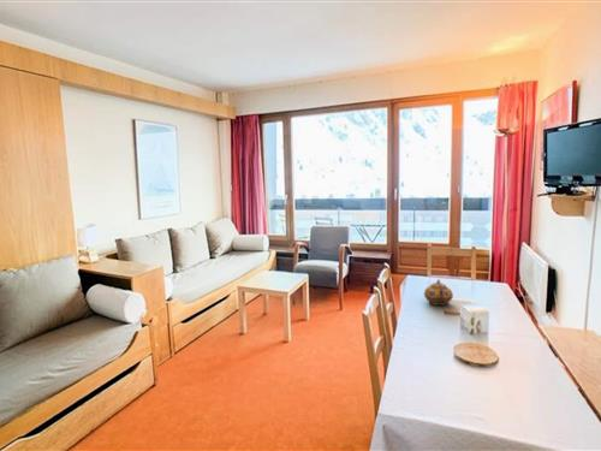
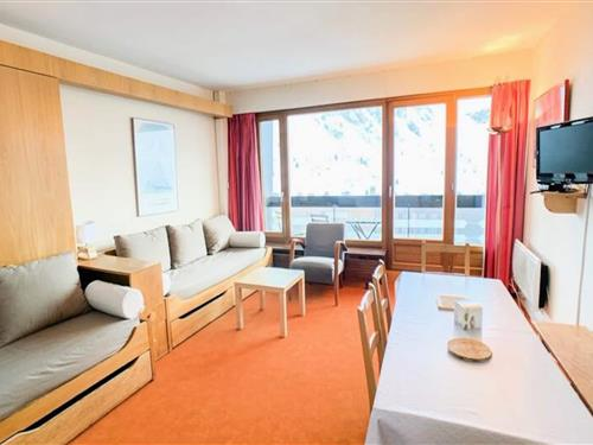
- teapot (438, 291)
